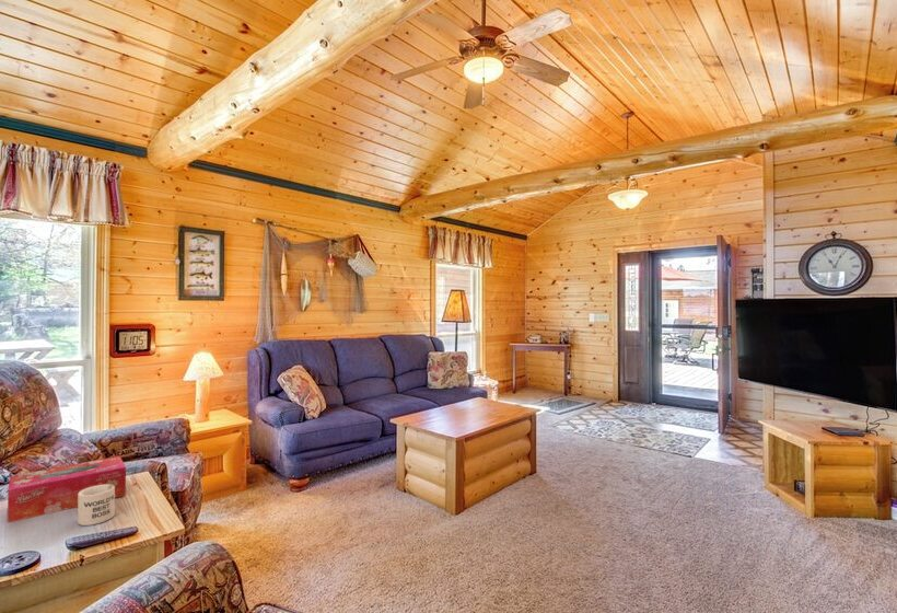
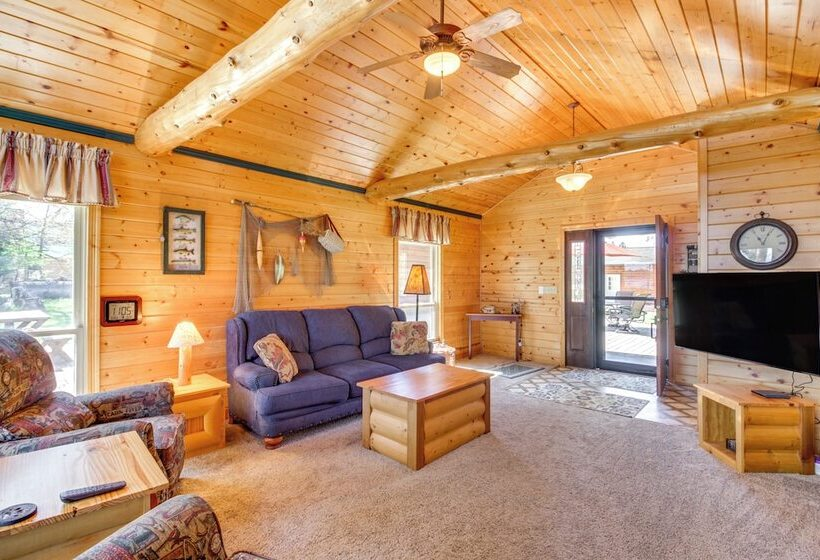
- tissue box (69, 486)
- mug (94, 502)
